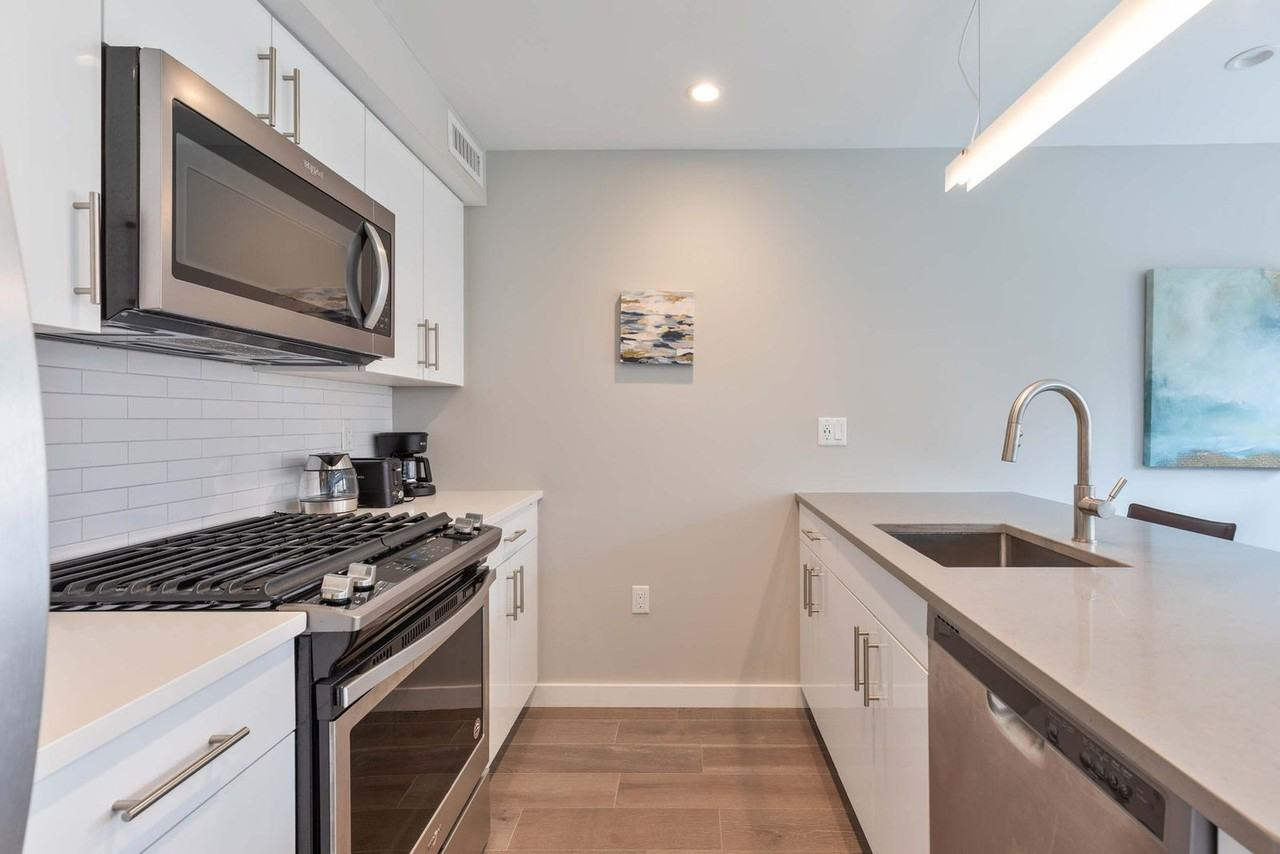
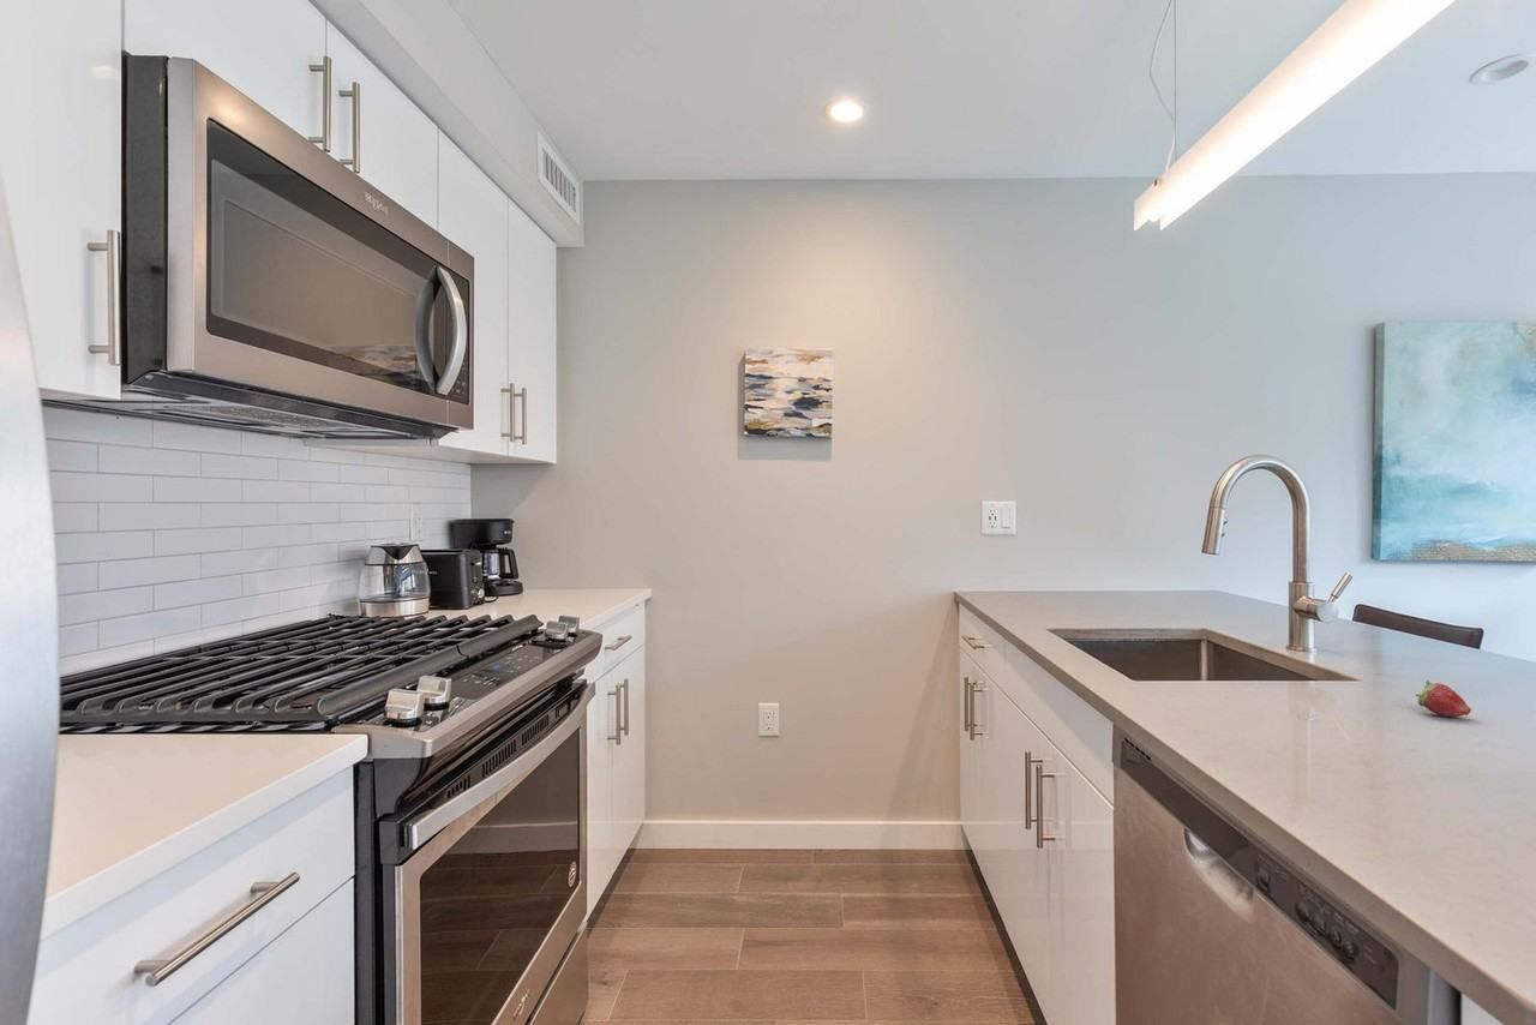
+ fruit (1444, 697)
